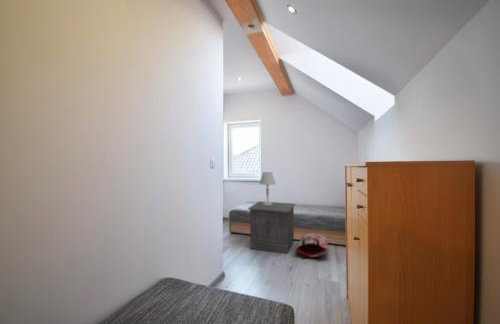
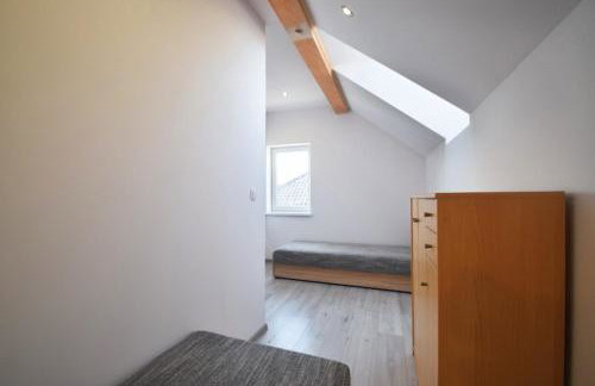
- table lamp (267, 188)
- bag (312, 242)
- nightstand (272, 225)
